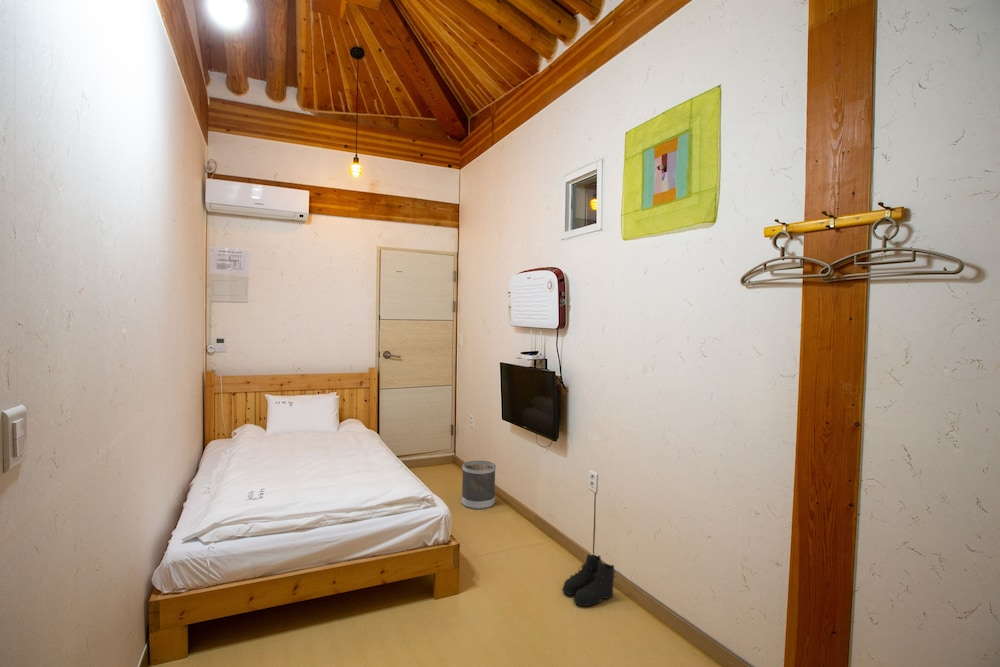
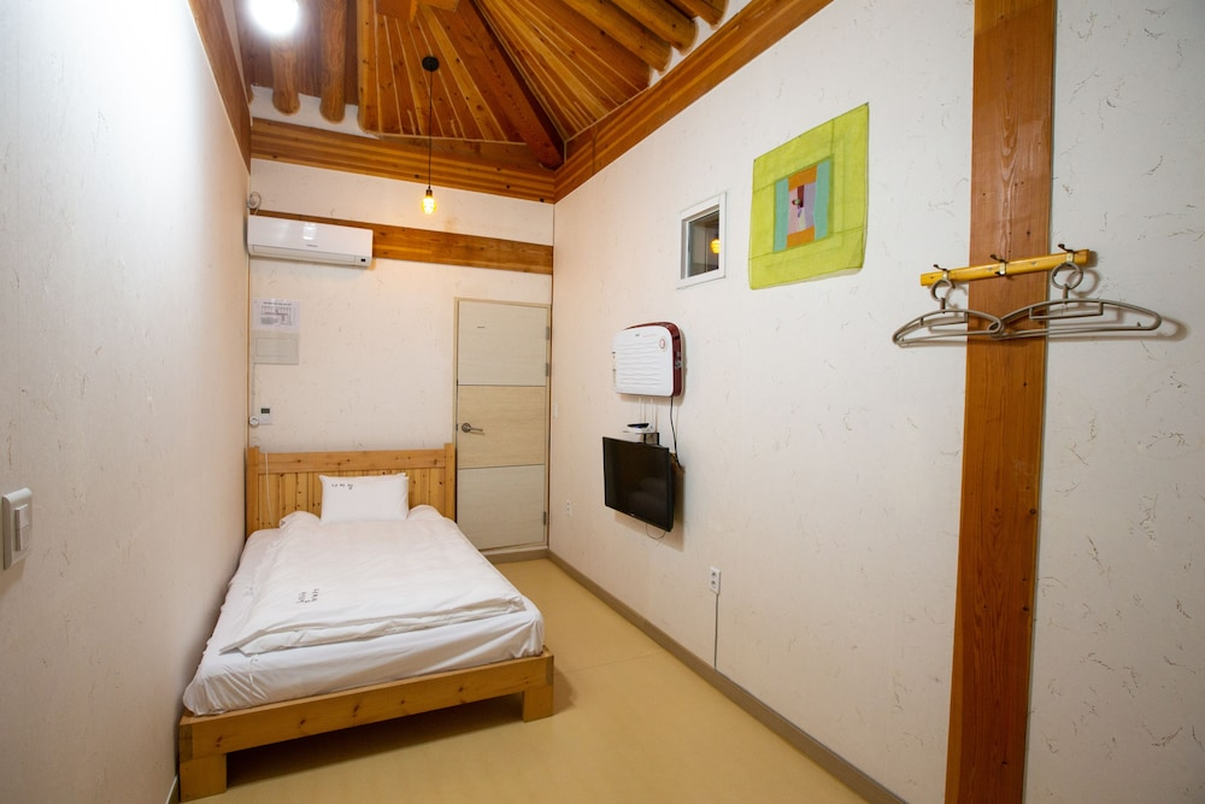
- wastebasket (478, 484)
- boots (588, 576)
